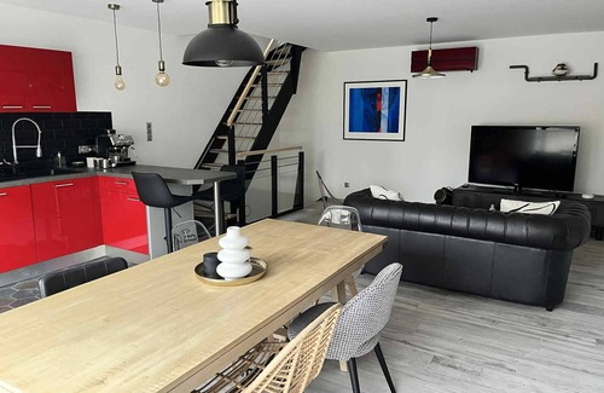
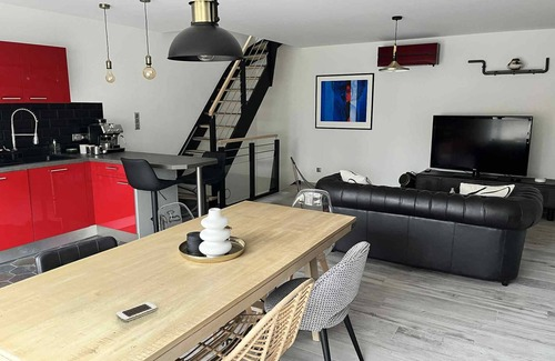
+ smartphone (137, 311)
